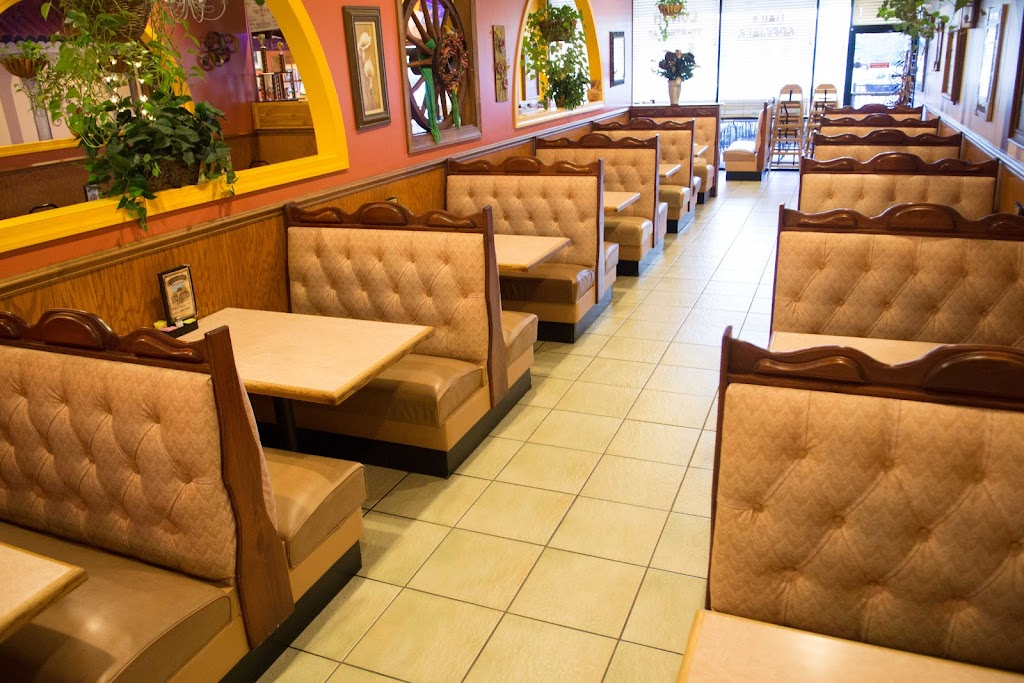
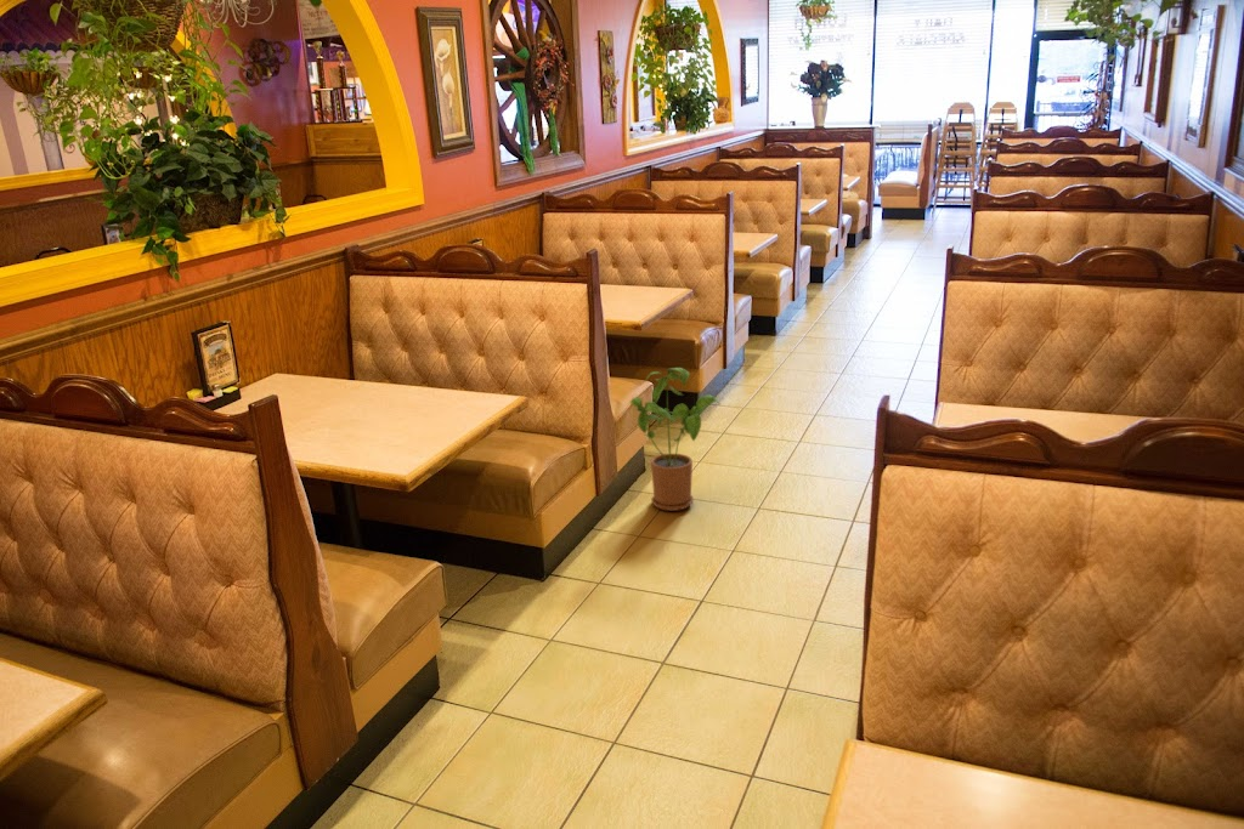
+ house plant (677, 438)
